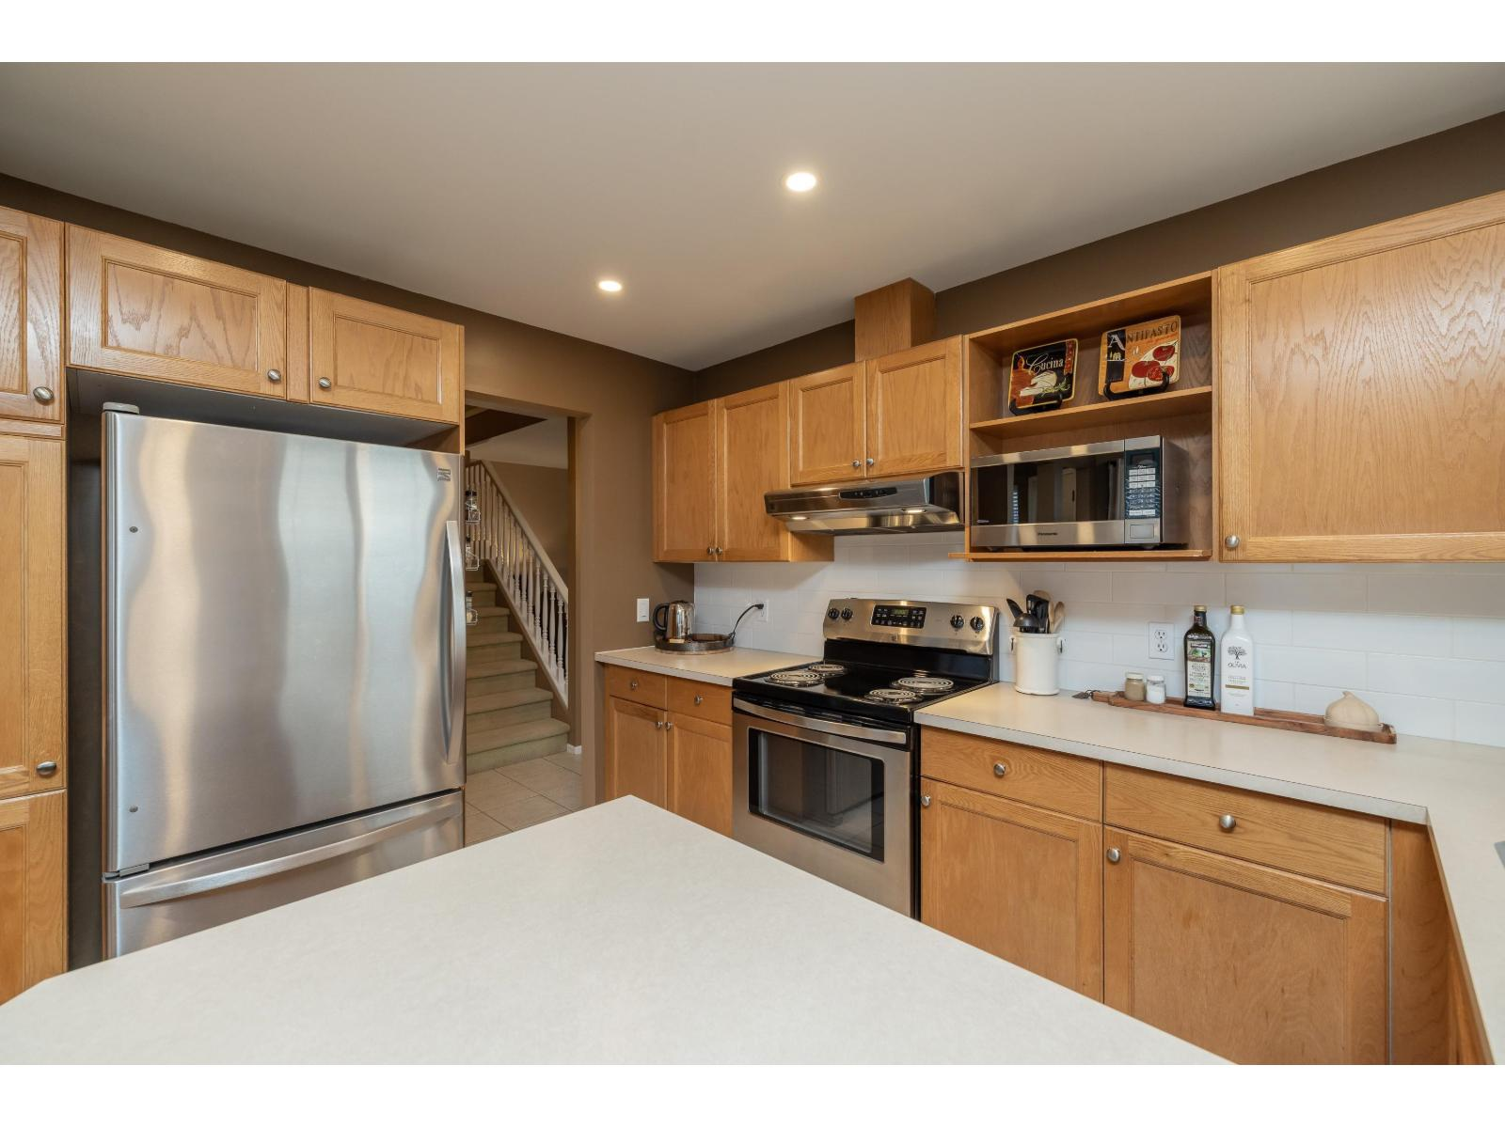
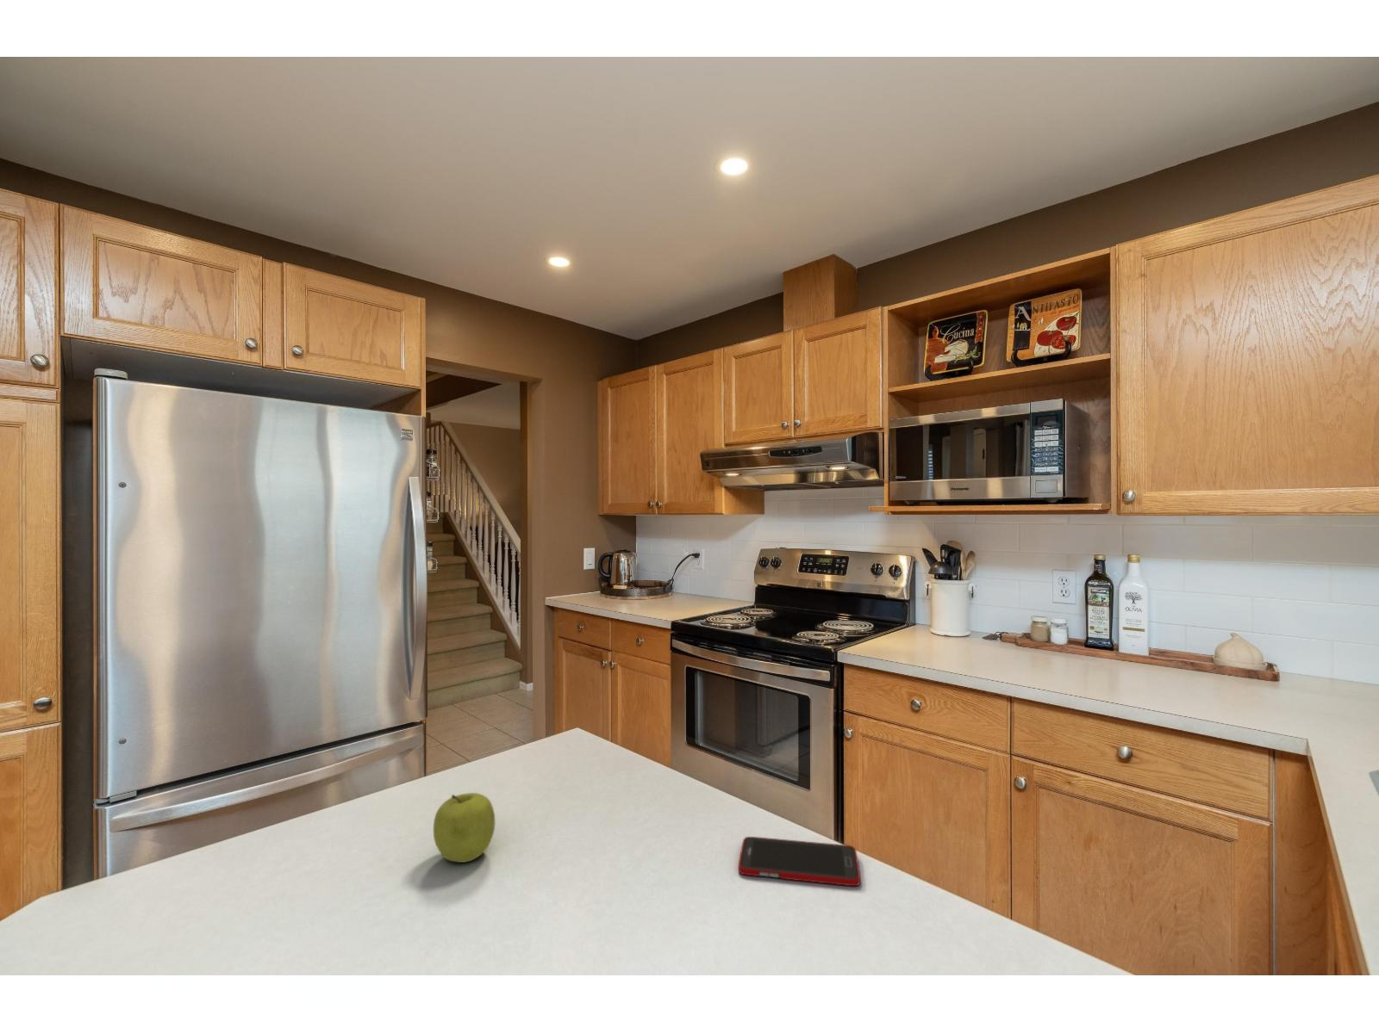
+ fruit (465, 822)
+ cell phone (798, 860)
